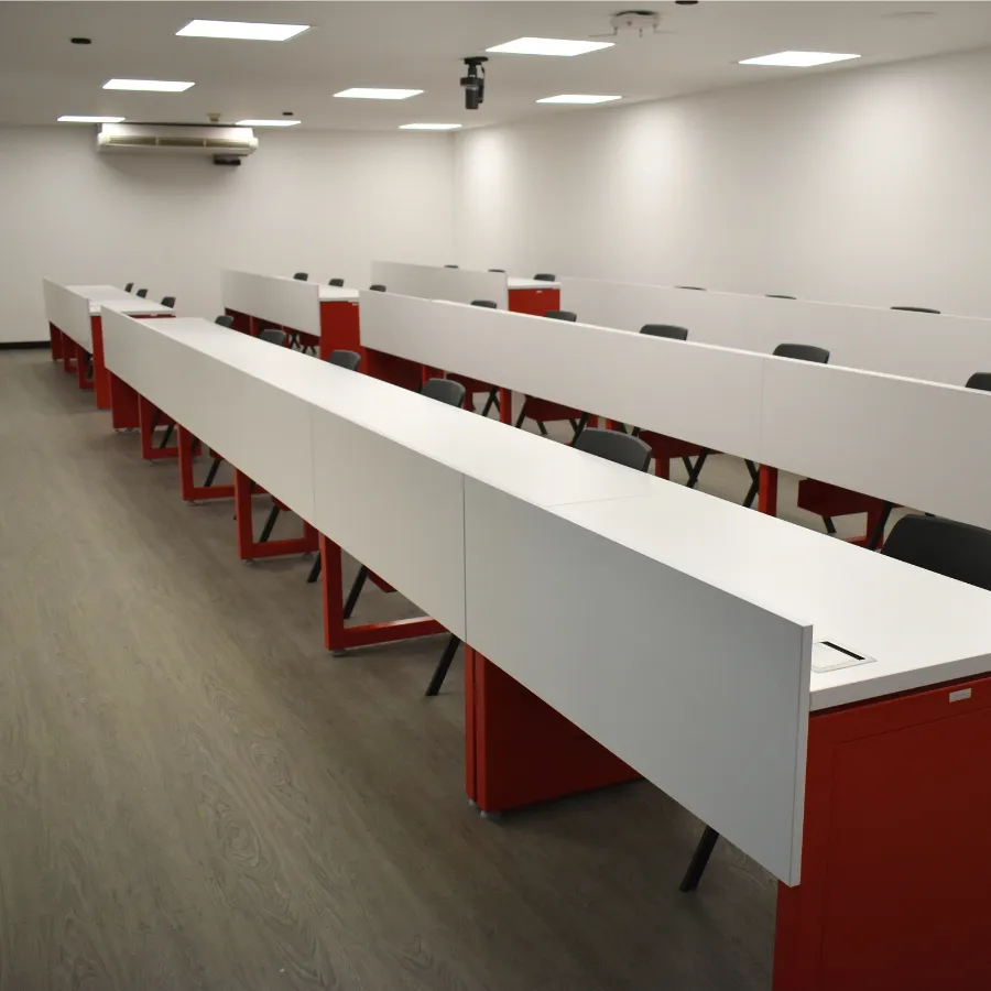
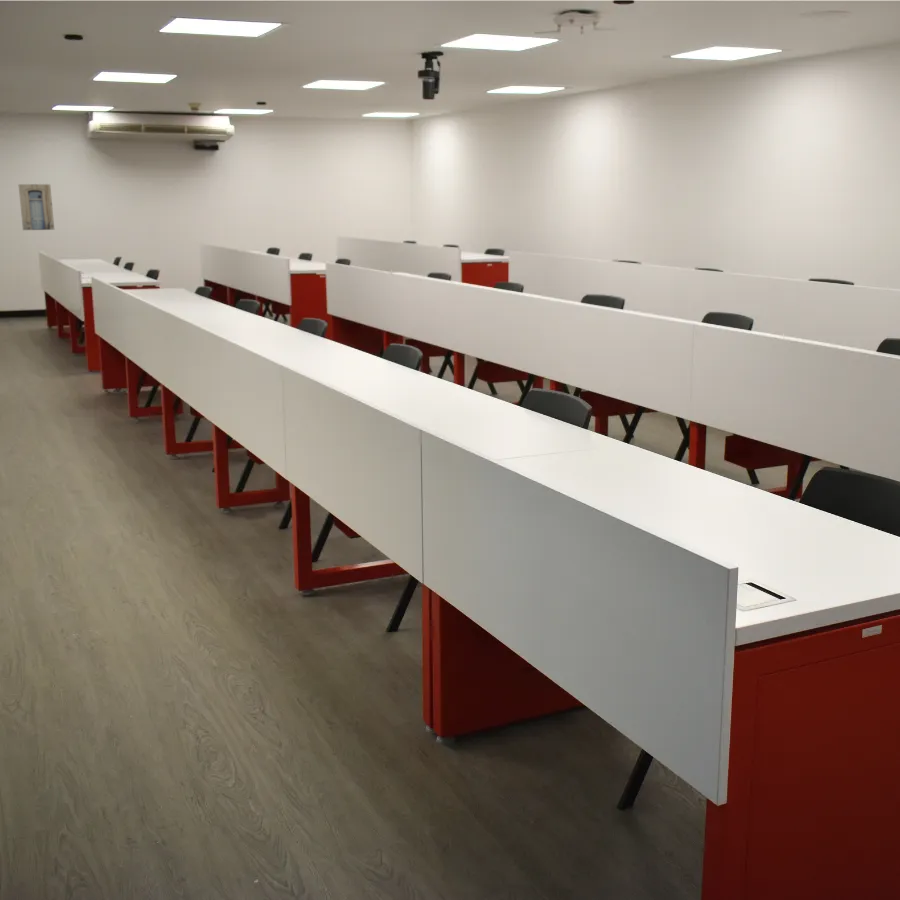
+ wall art (36, 207)
